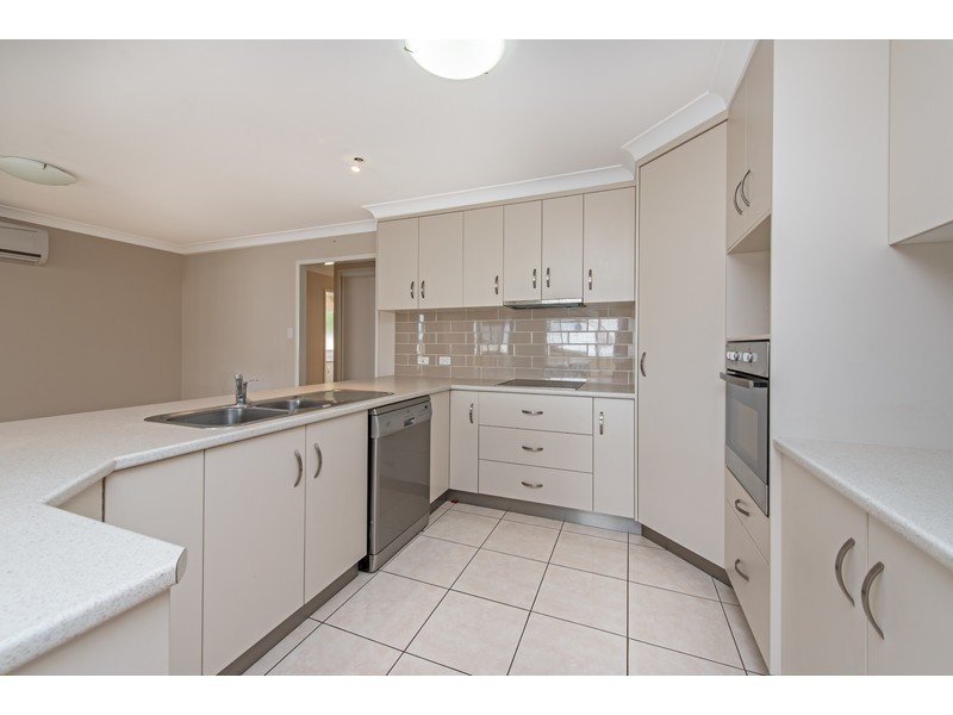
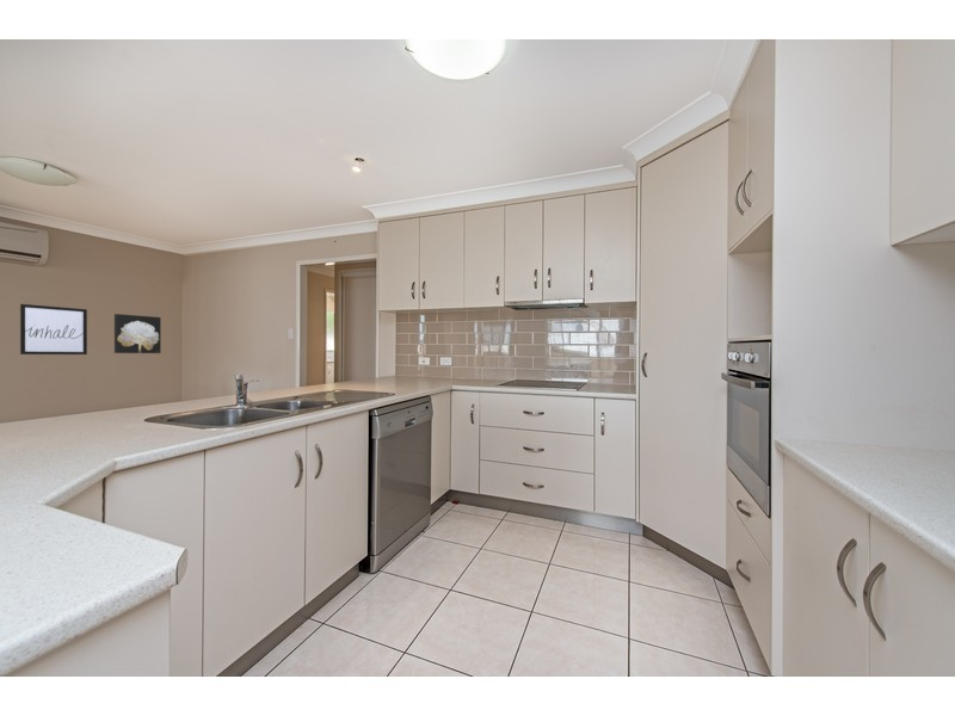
+ wall art (55, 331)
+ wall art (137, 334)
